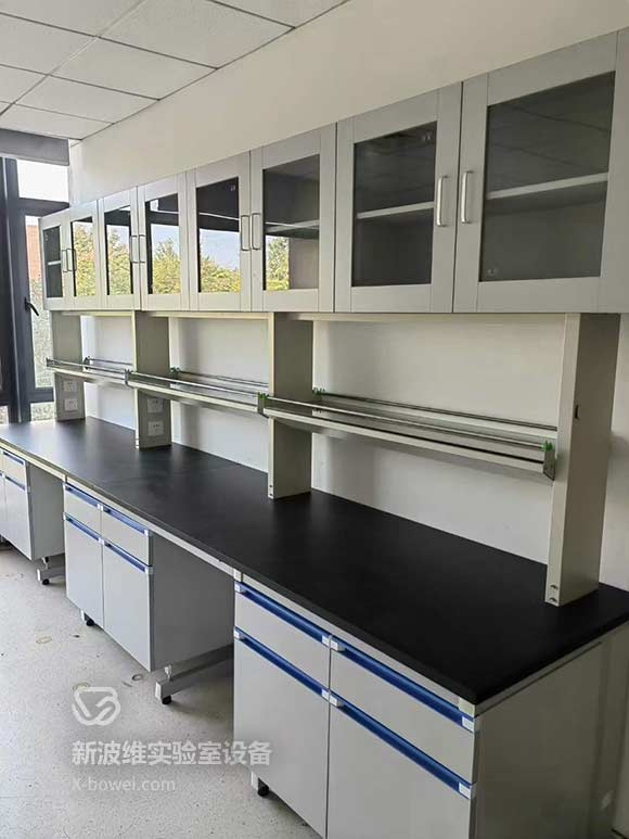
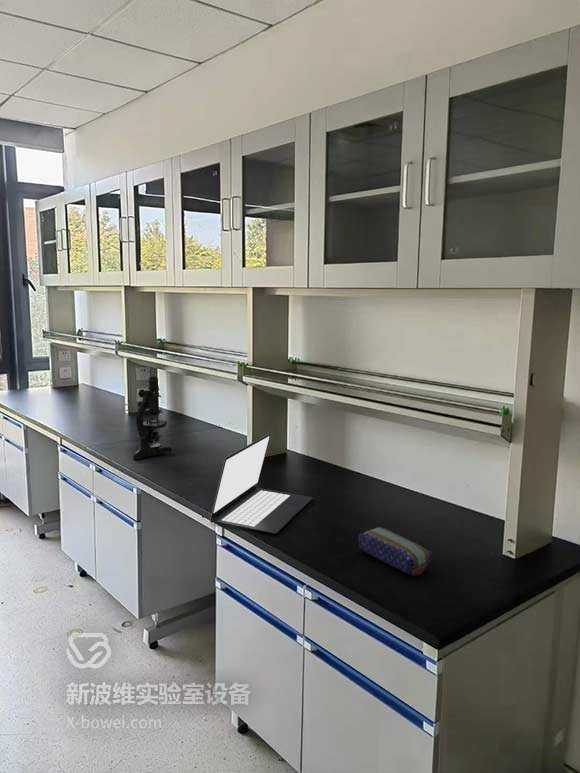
+ laptop (258, 479)
+ microscope (150, 415)
+ pencil case (394, 549)
